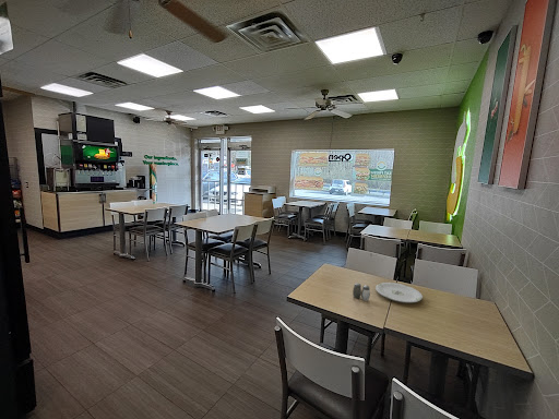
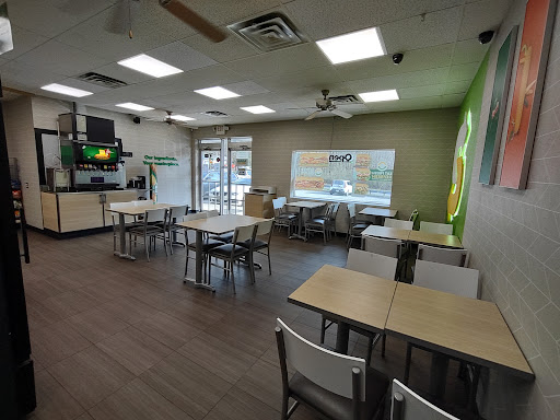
- plate (397, 292)
- salt and pepper shaker (361, 291)
